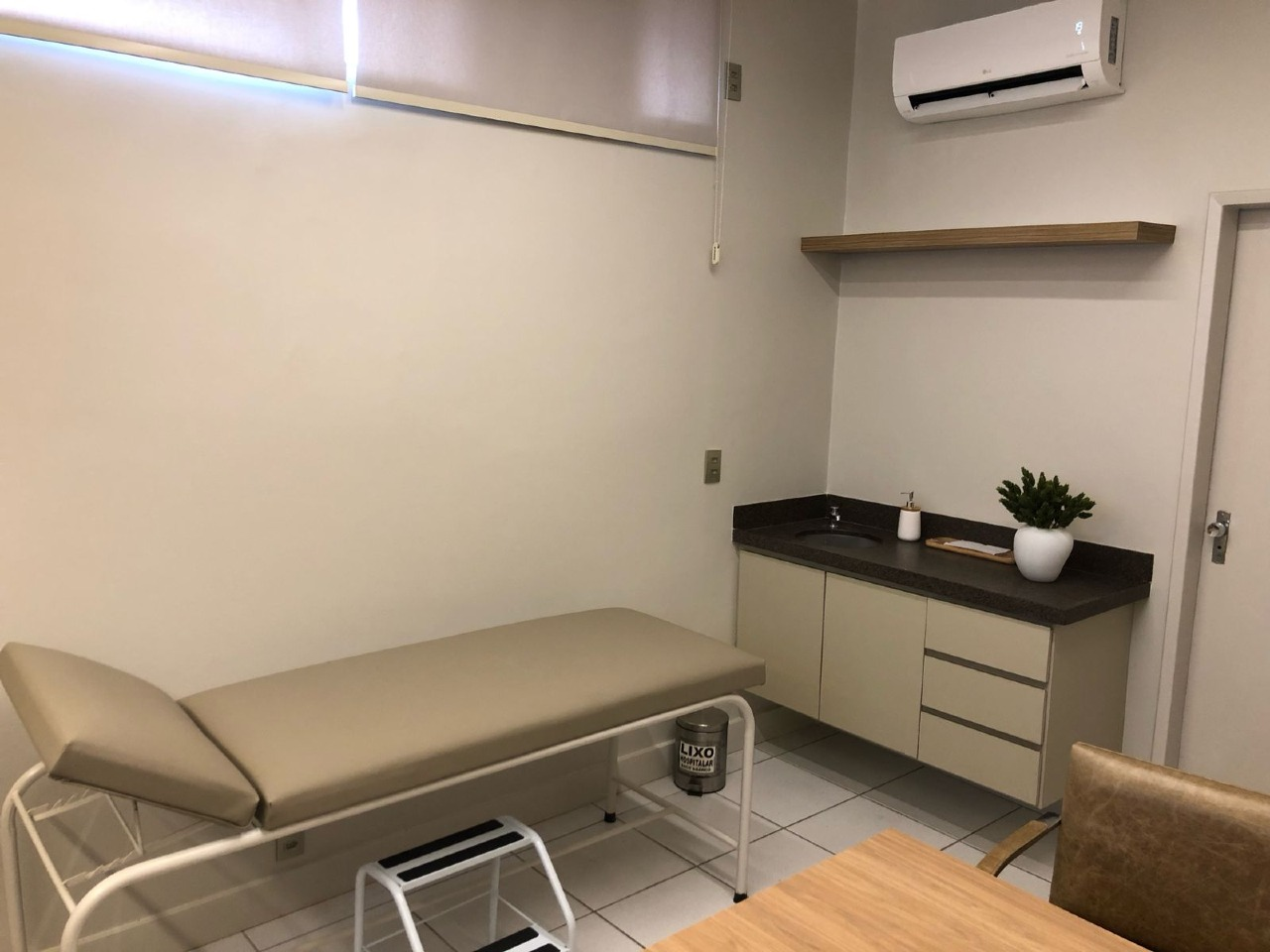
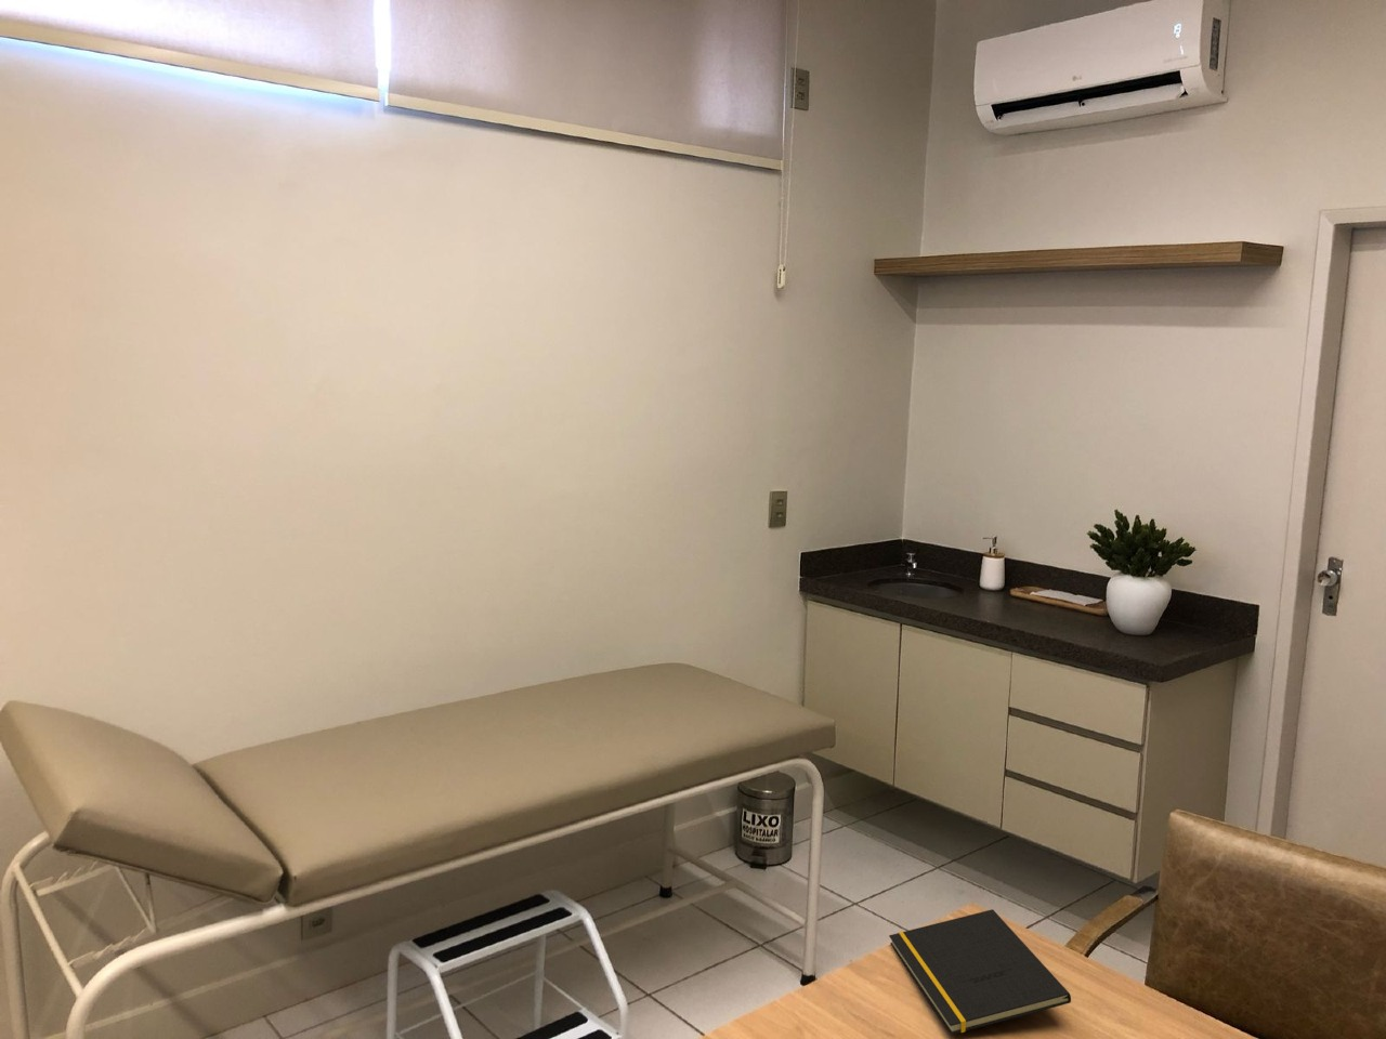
+ notepad (973, 967)
